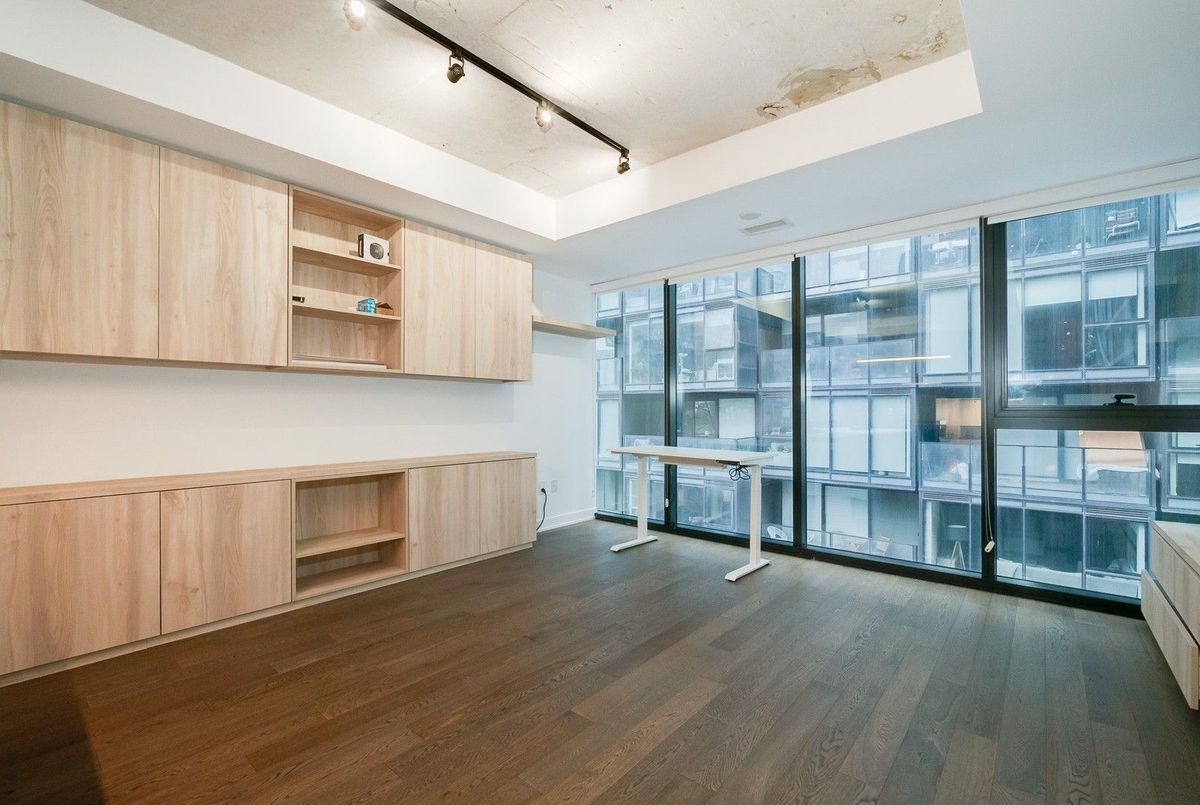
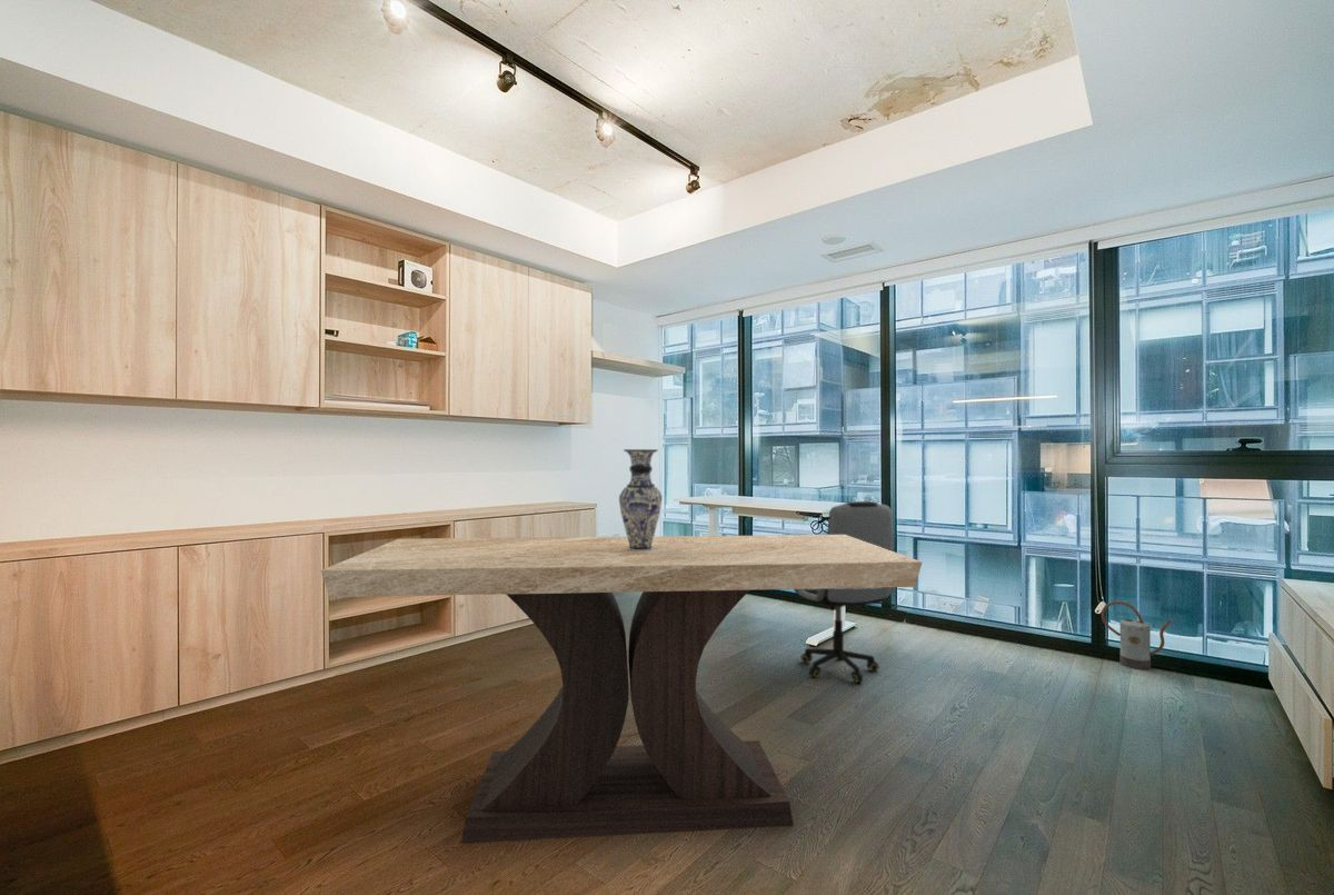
+ watering can (1135, 634)
+ office chair (842, 588)
+ table (630, 673)
+ vase (640, 498)
